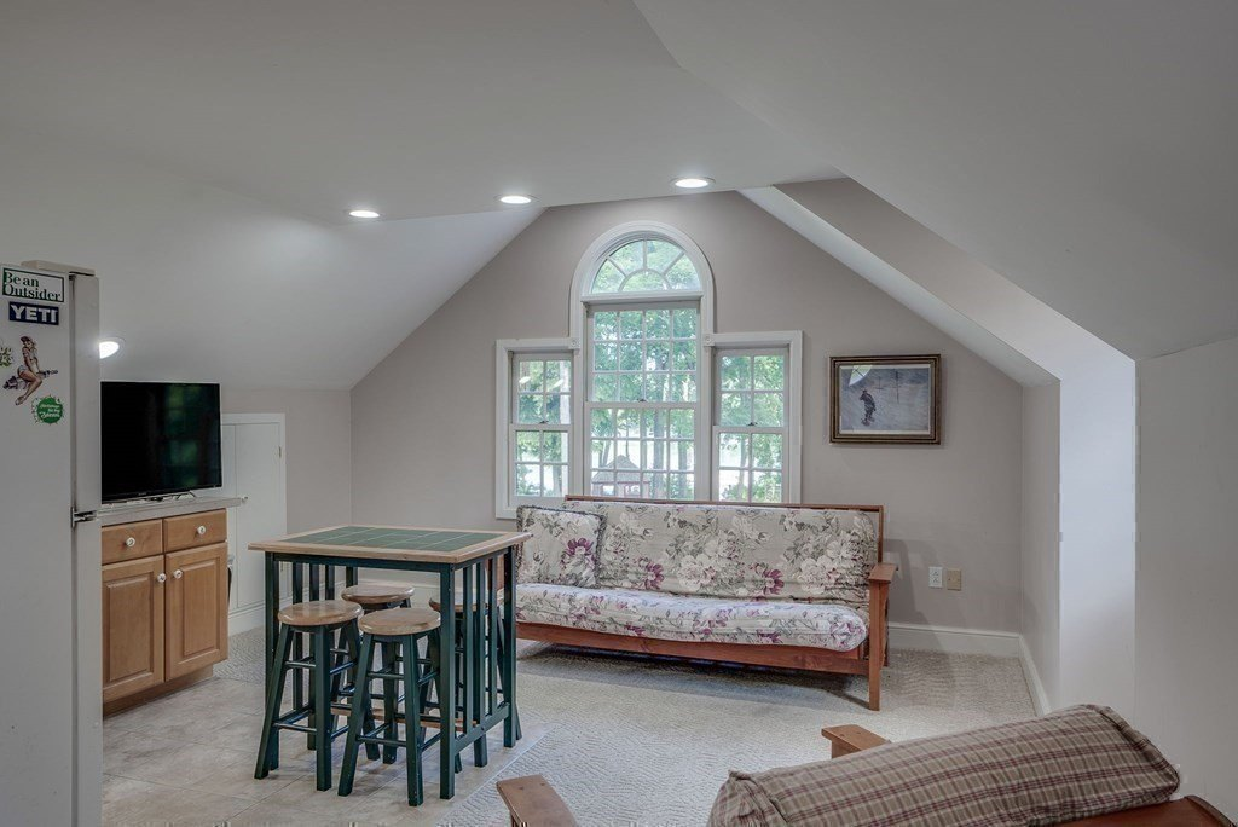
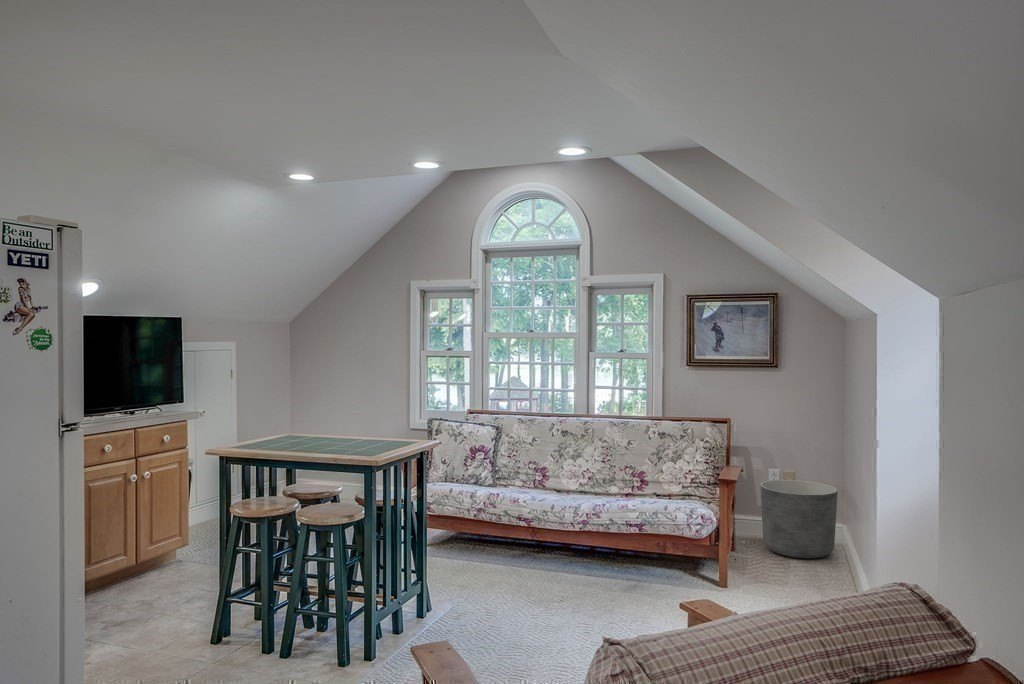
+ planter (798, 519)
